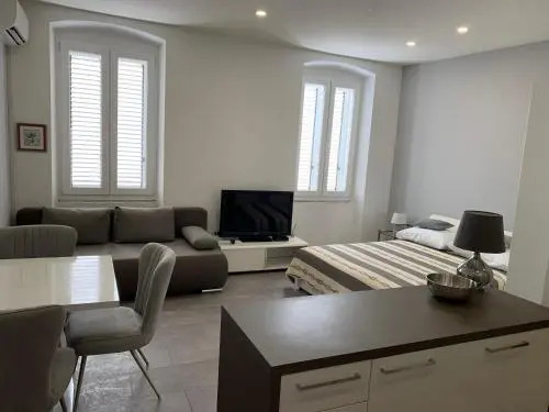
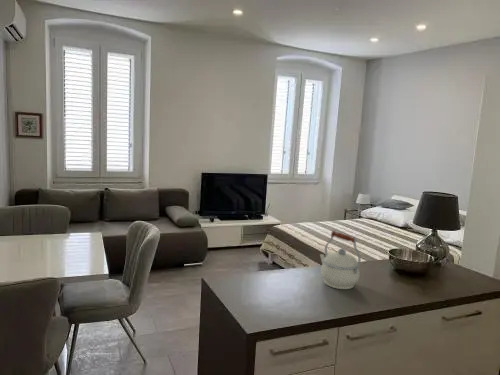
+ kettle (338, 258)
